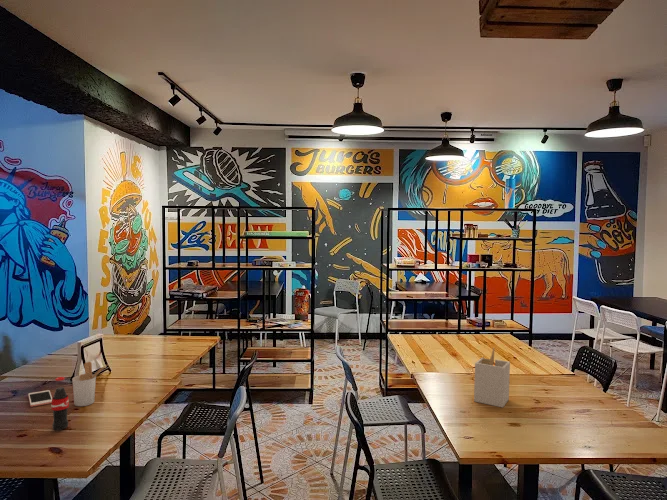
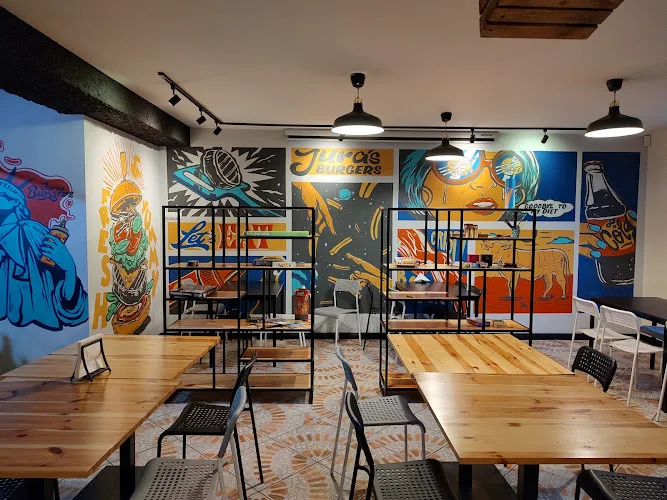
- cell phone (40, 398)
- utensil holder (492, 375)
- utensil holder (90, 383)
- soda bottle (60, 403)
